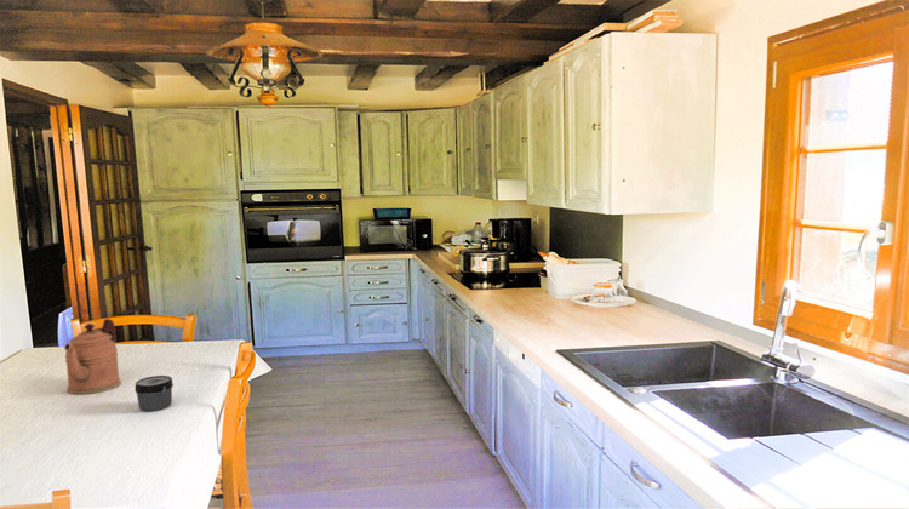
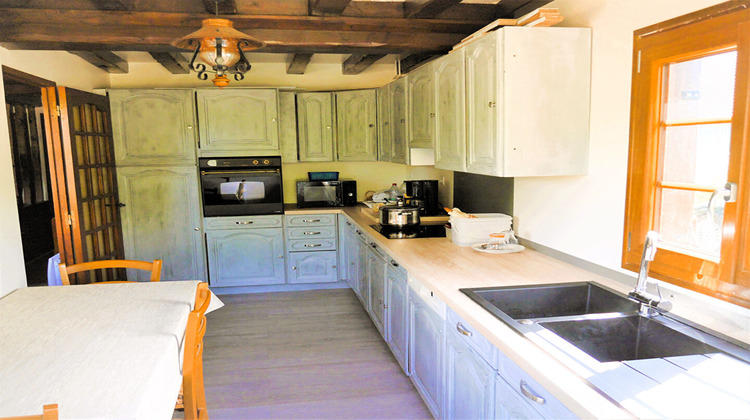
- coffeepot (92, 354)
- jar (154, 393)
